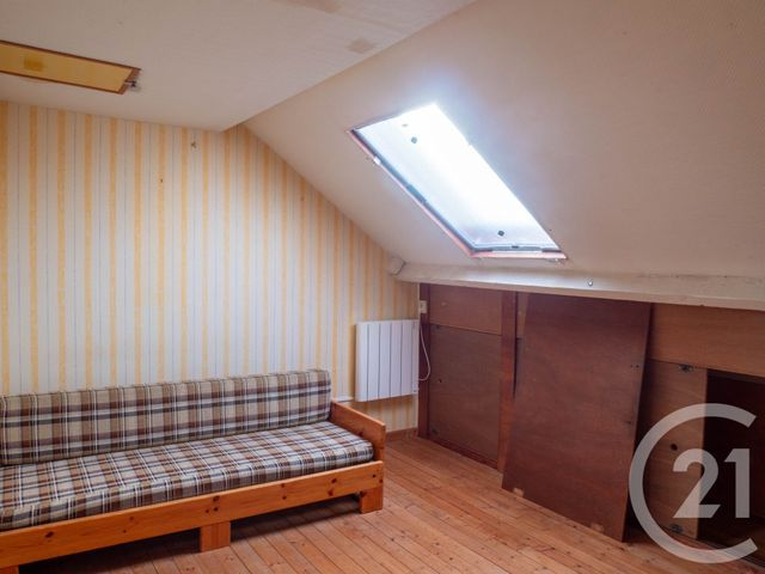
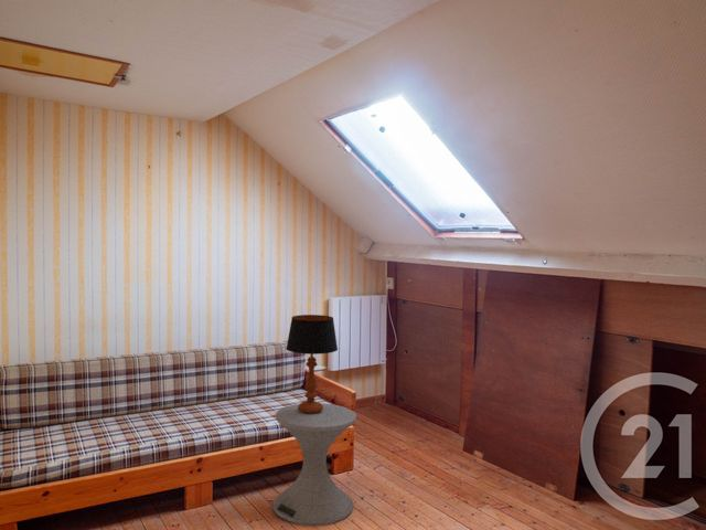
+ table lamp (311, 363)
+ side table (314, 459)
